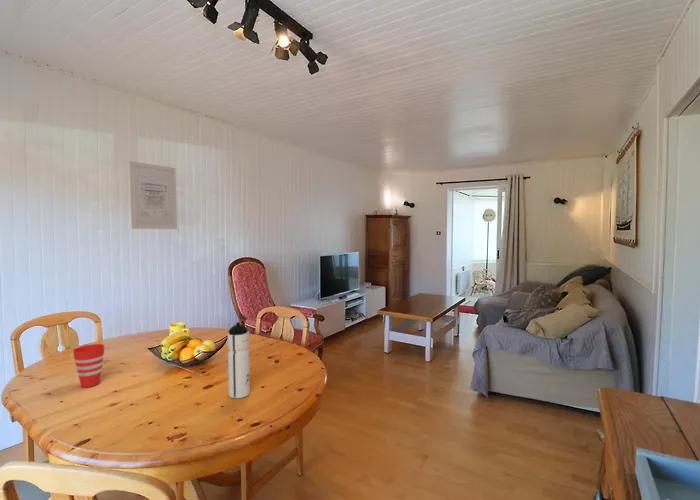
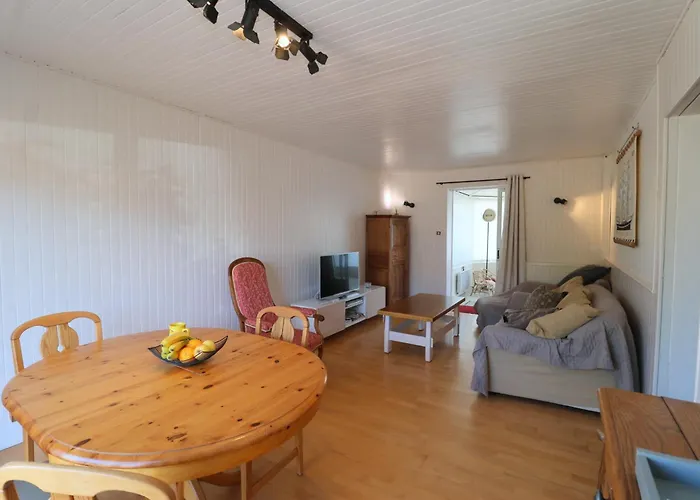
- cup (89, 366)
- wall art (154, 197)
- water bottle (238, 358)
